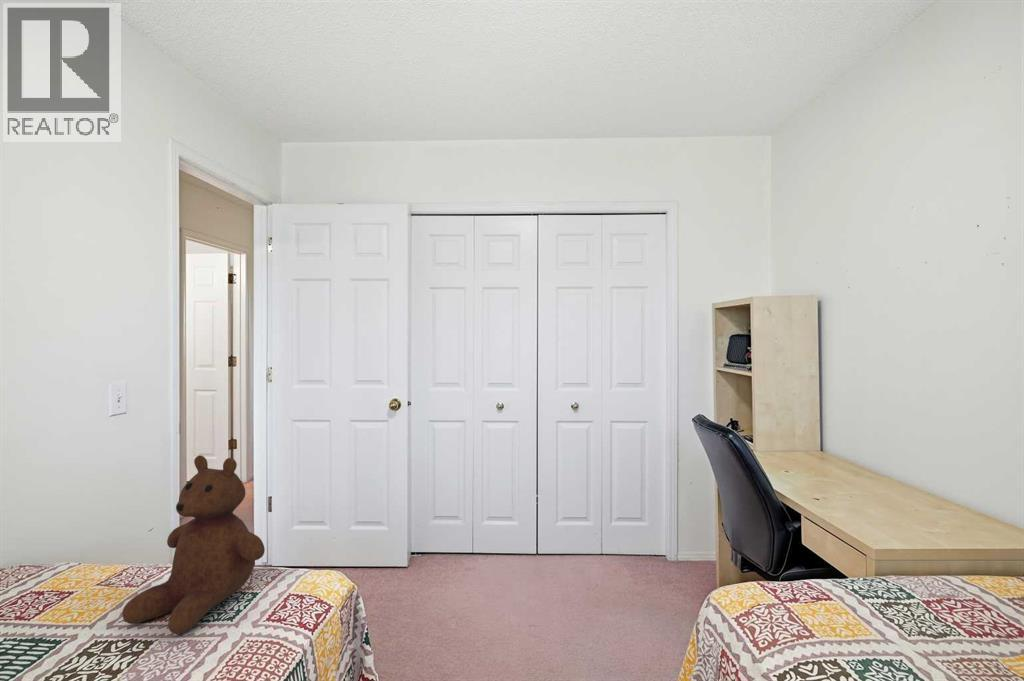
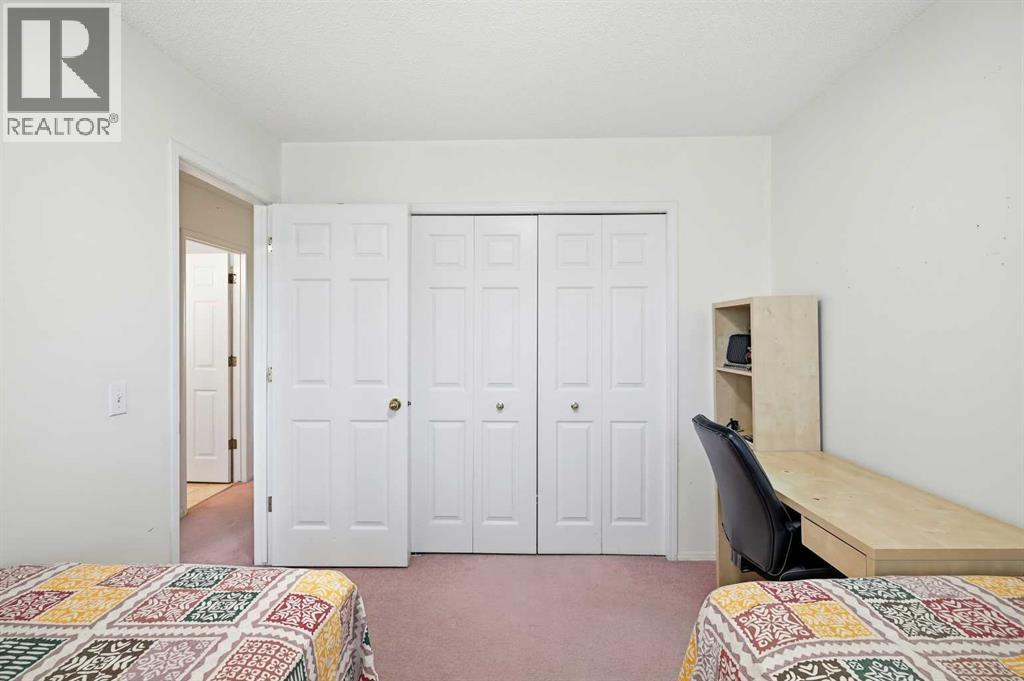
- teddy bear (195, 534)
